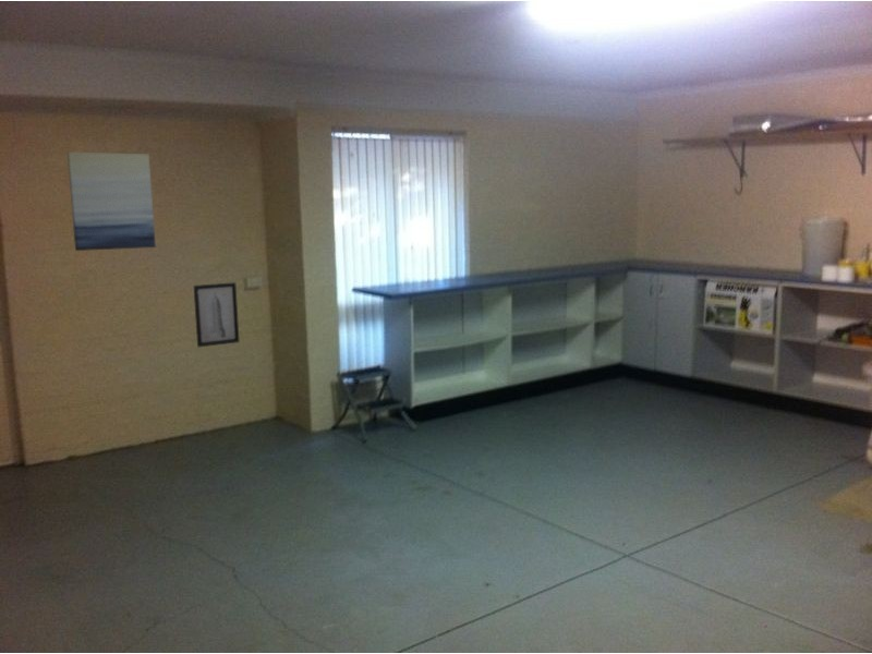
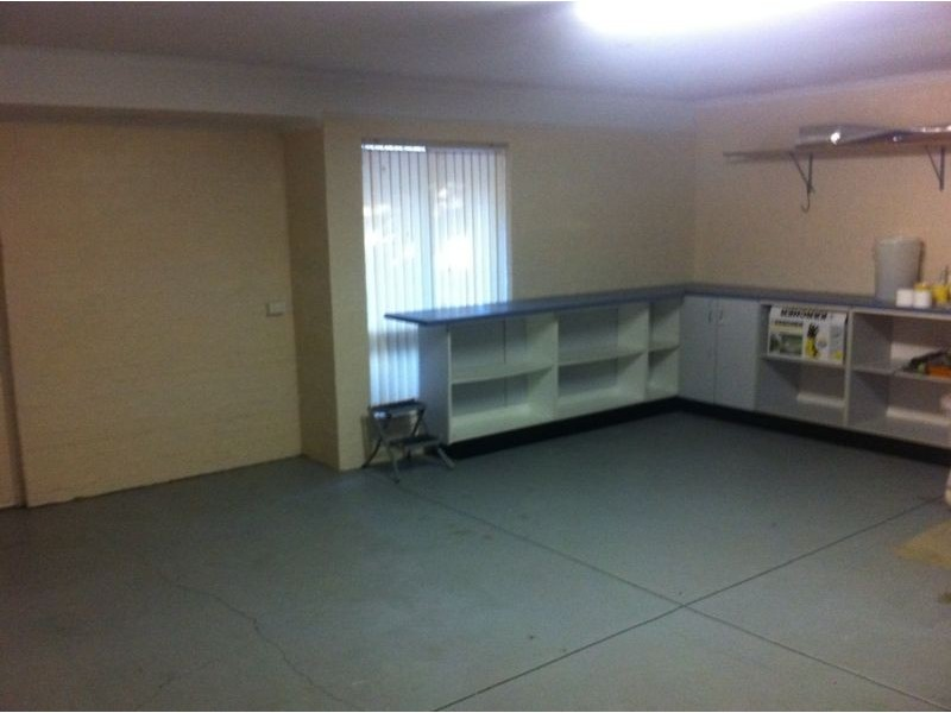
- wall art (216, 314)
- wall art (112, 201)
